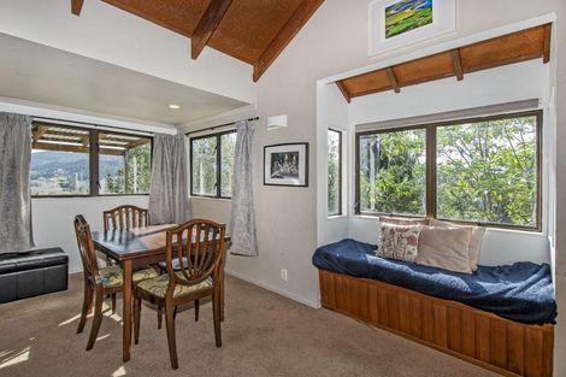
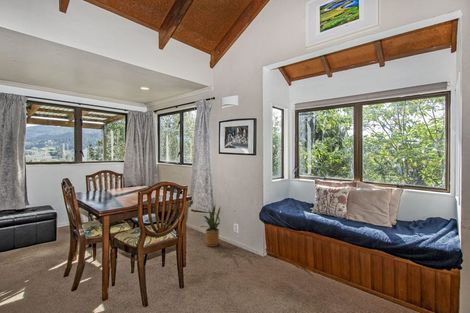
+ house plant (210, 225)
